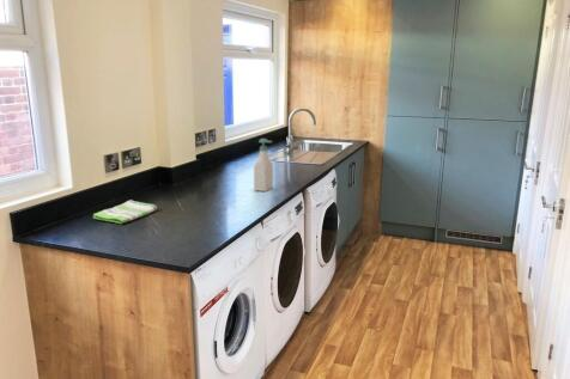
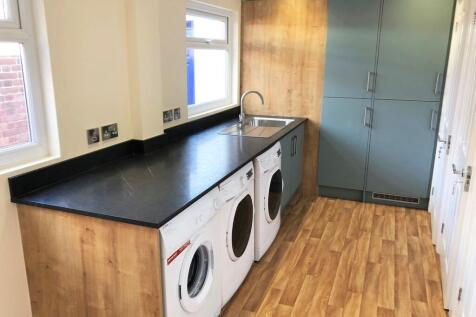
- dish towel (126, 210)
- soap bottle (265, 164)
